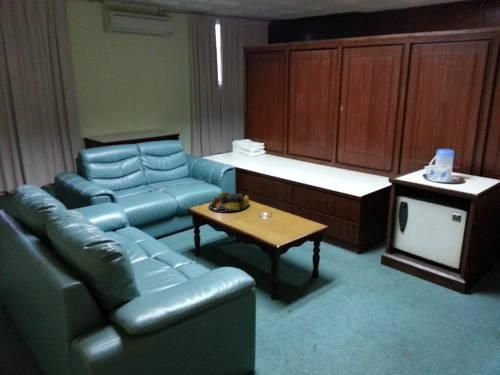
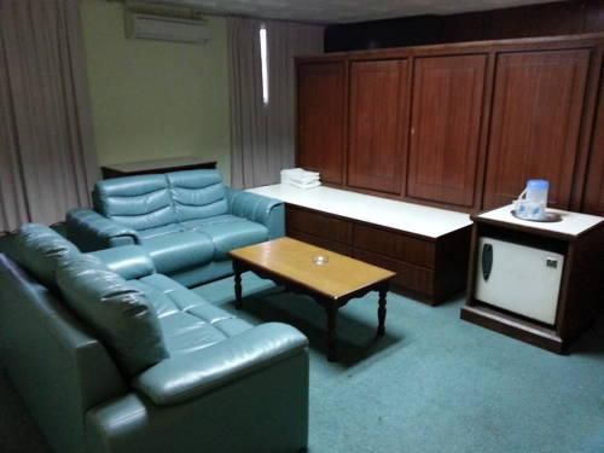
- fruit bowl (228, 199)
